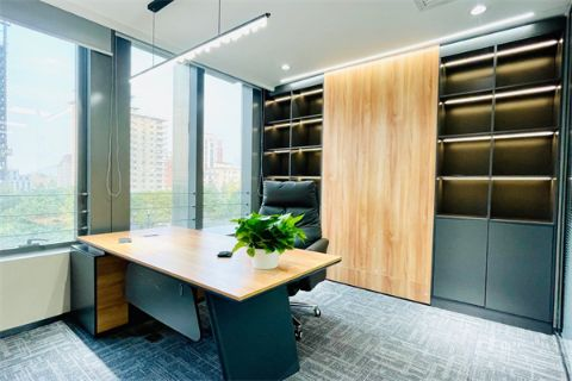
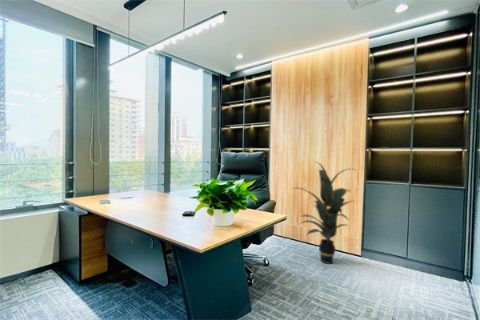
+ indoor plant (325, 211)
